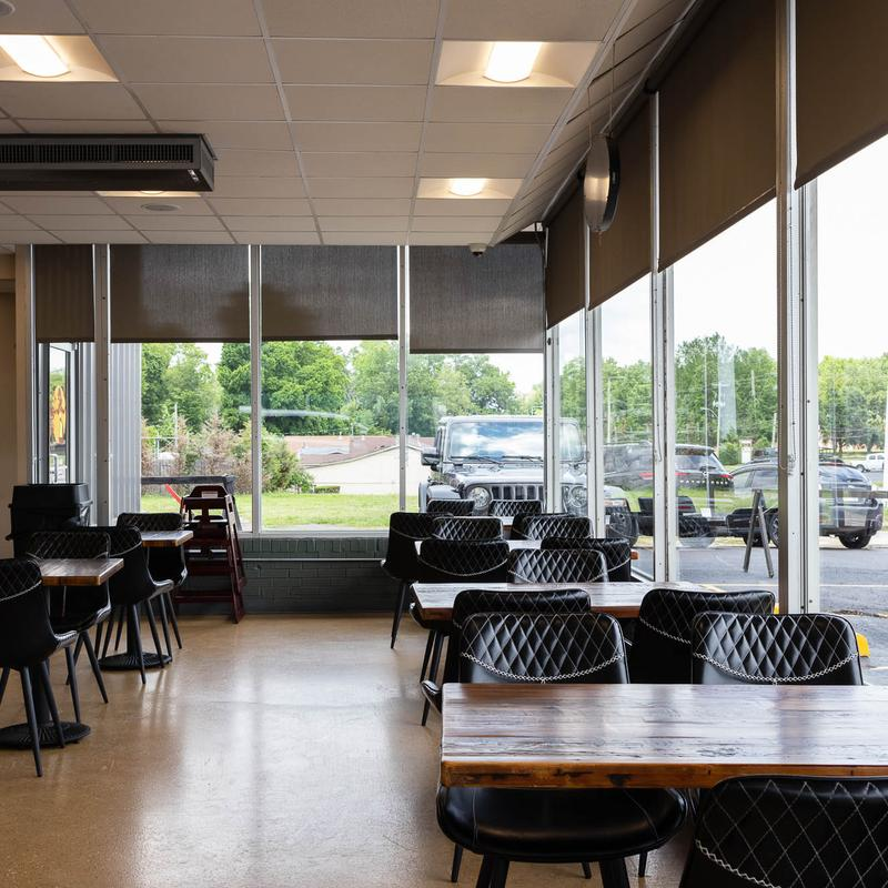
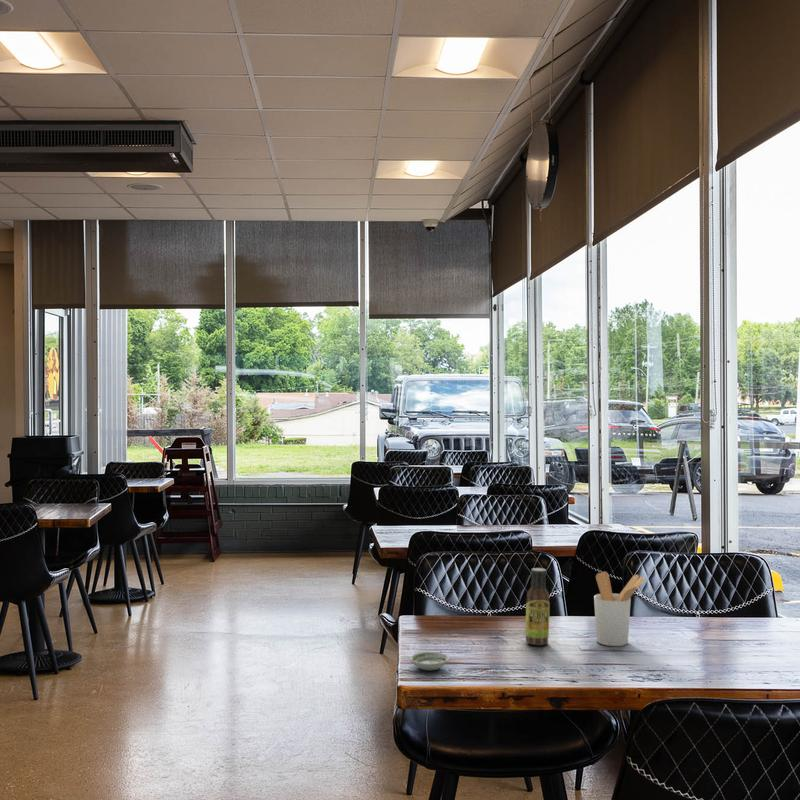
+ utensil holder (620, 607)
+ sauce bottle (537, 606)
+ saucer (429, 662)
